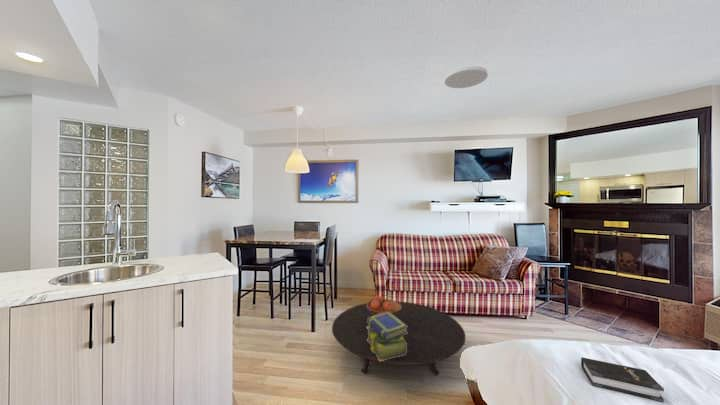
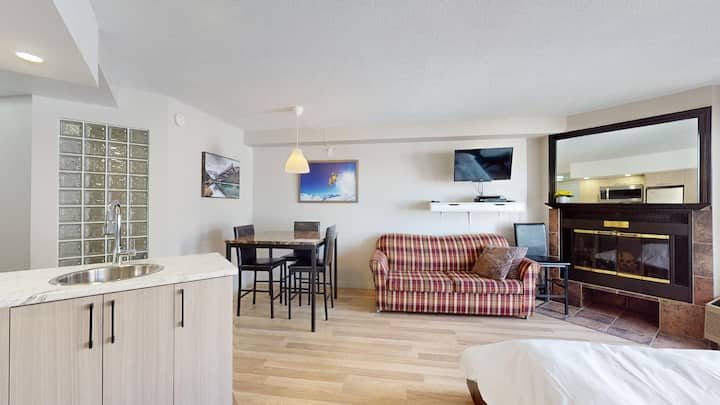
- fruit bowl (383, 310)
- hardback book (618, 376)
- stack of books (387, 334)
- ceiling light (465, 78)
- table (403, 338)
